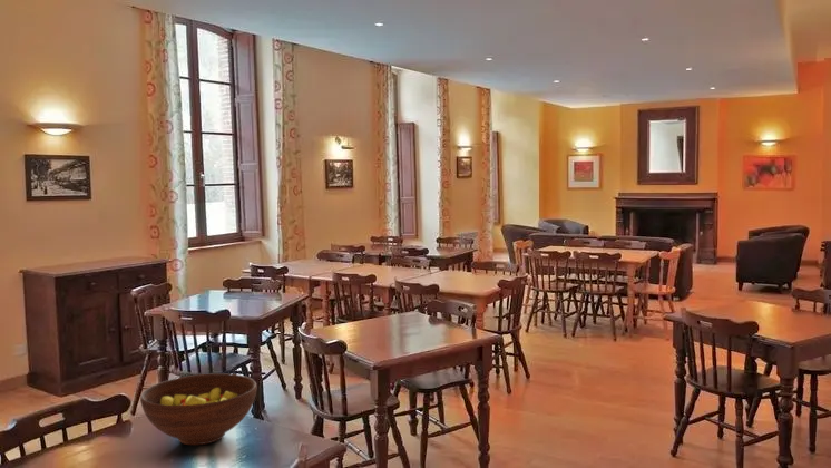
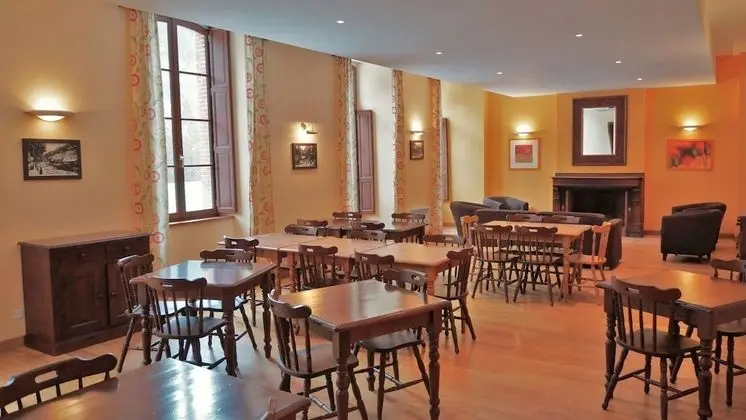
- fruit bowl (201, 413)
